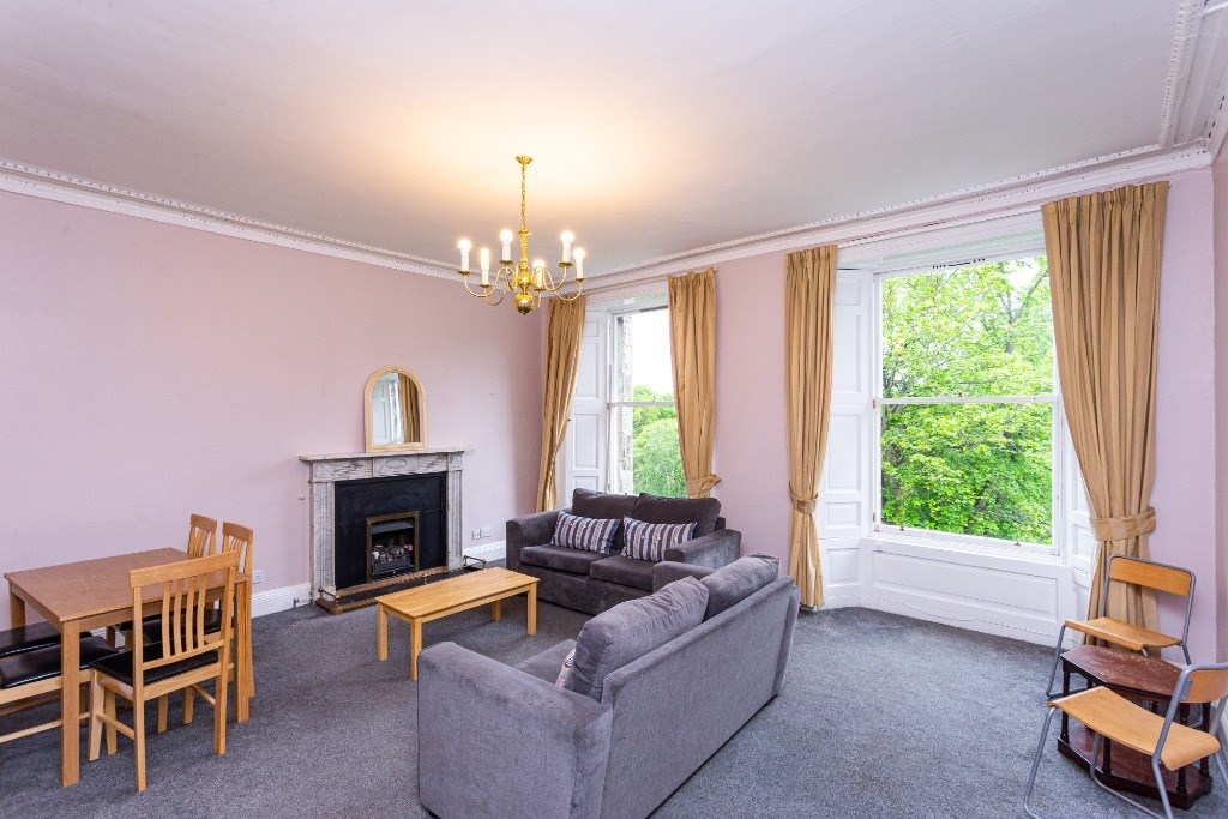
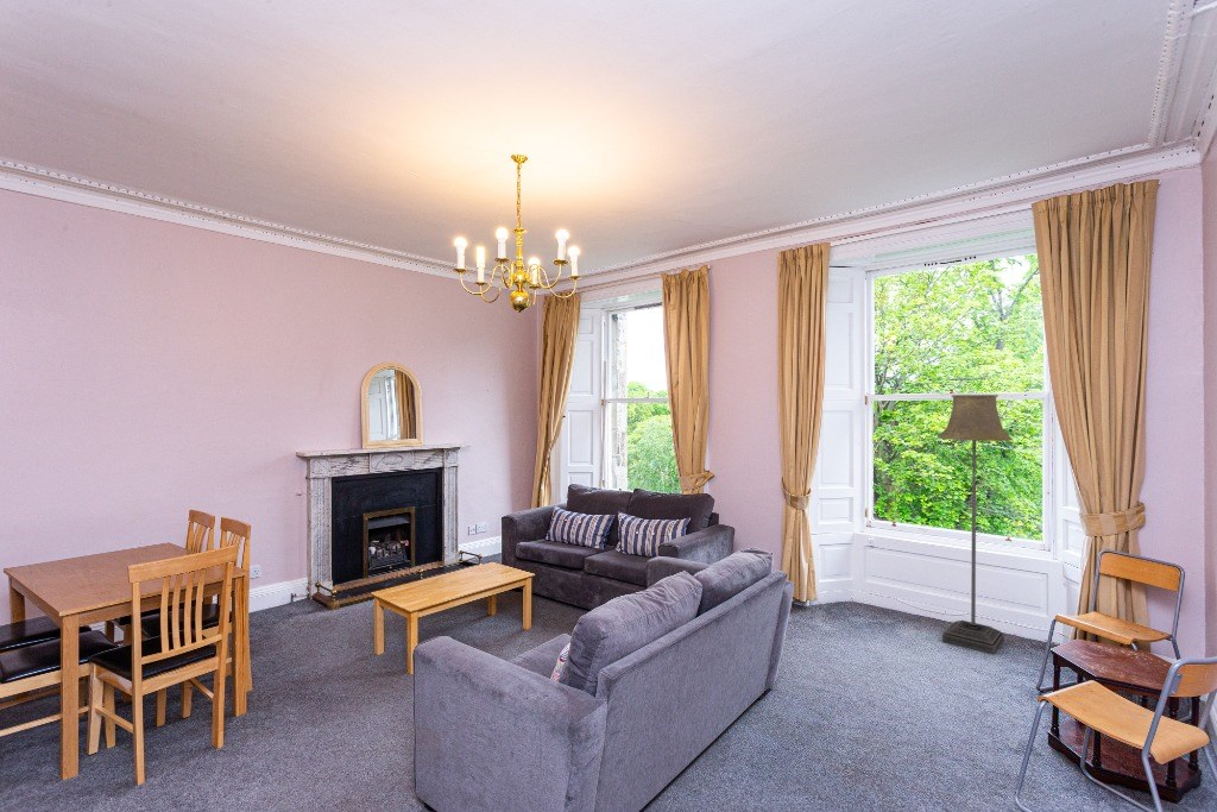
+ floor lamp (973, 517)
